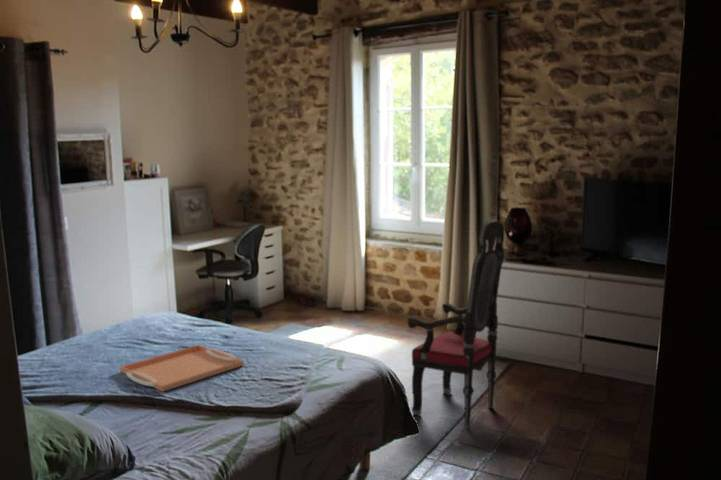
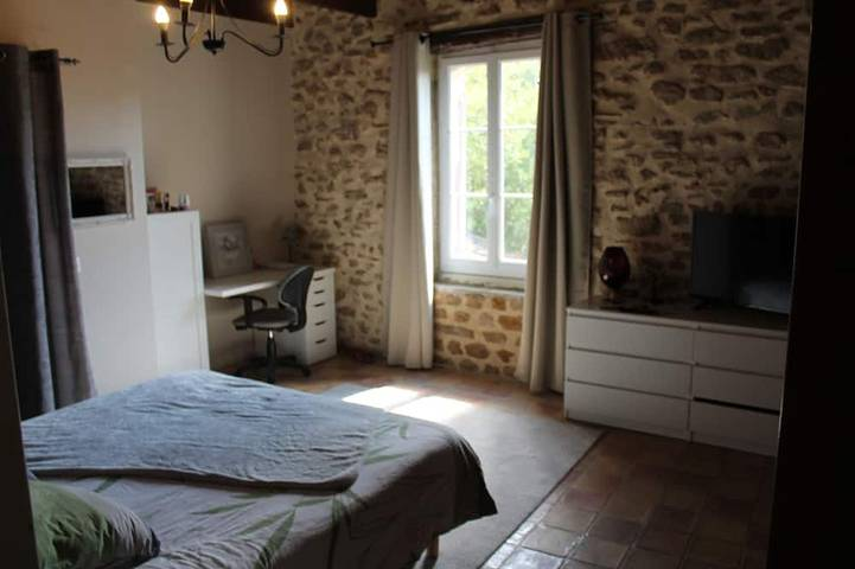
- armchair (453, 316)
- serving tray (182, 365)
